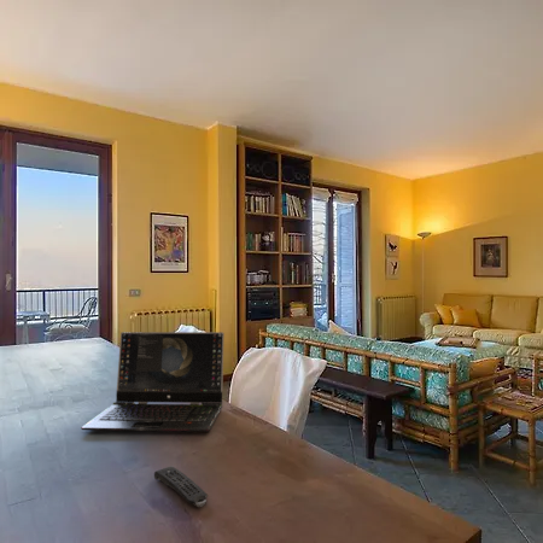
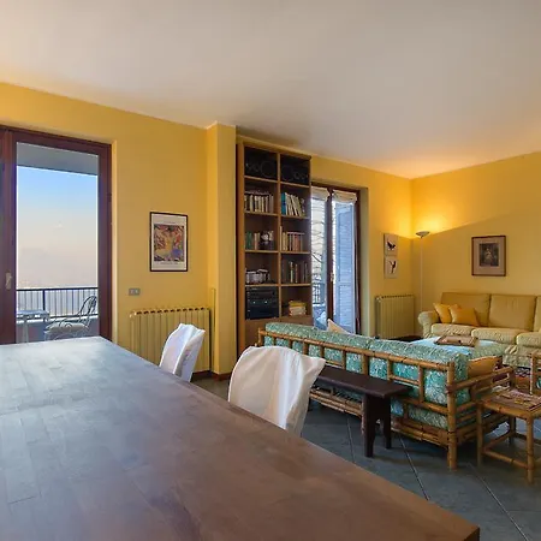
- remote control (181, 485)
- laptop computer (159, 378)
